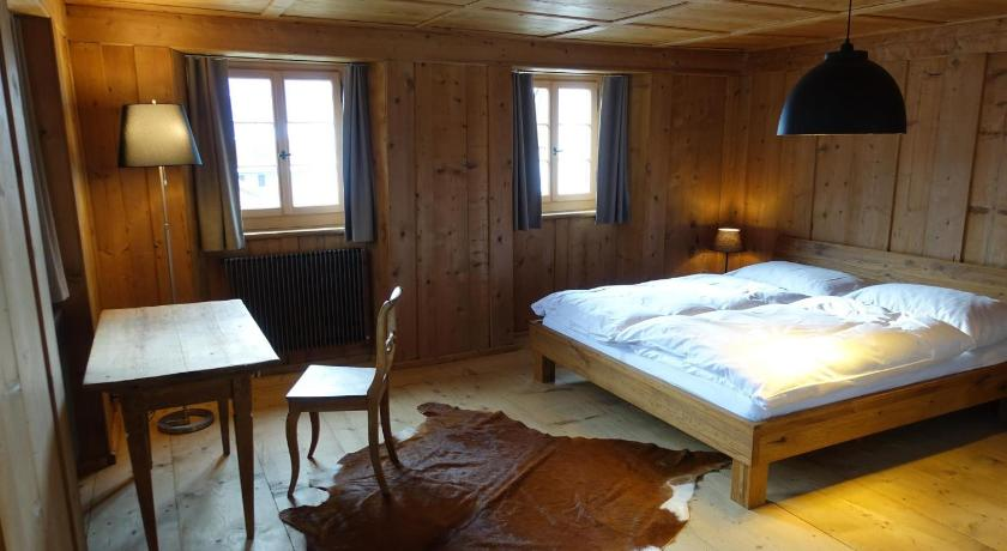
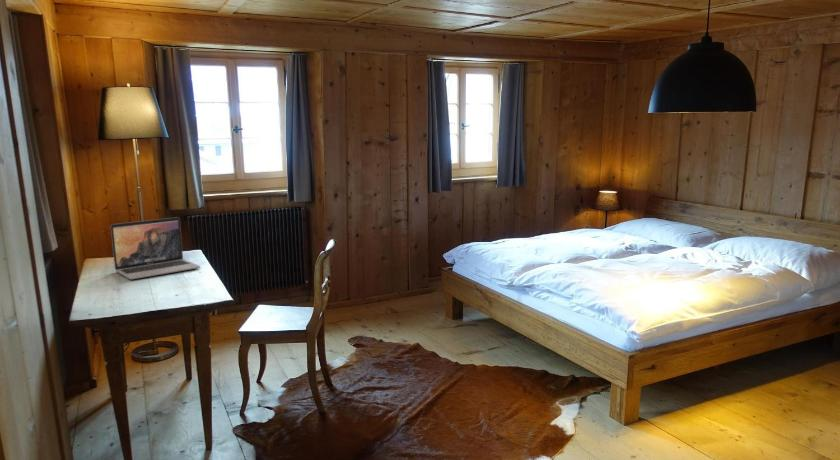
+ laptop (156, 246)
